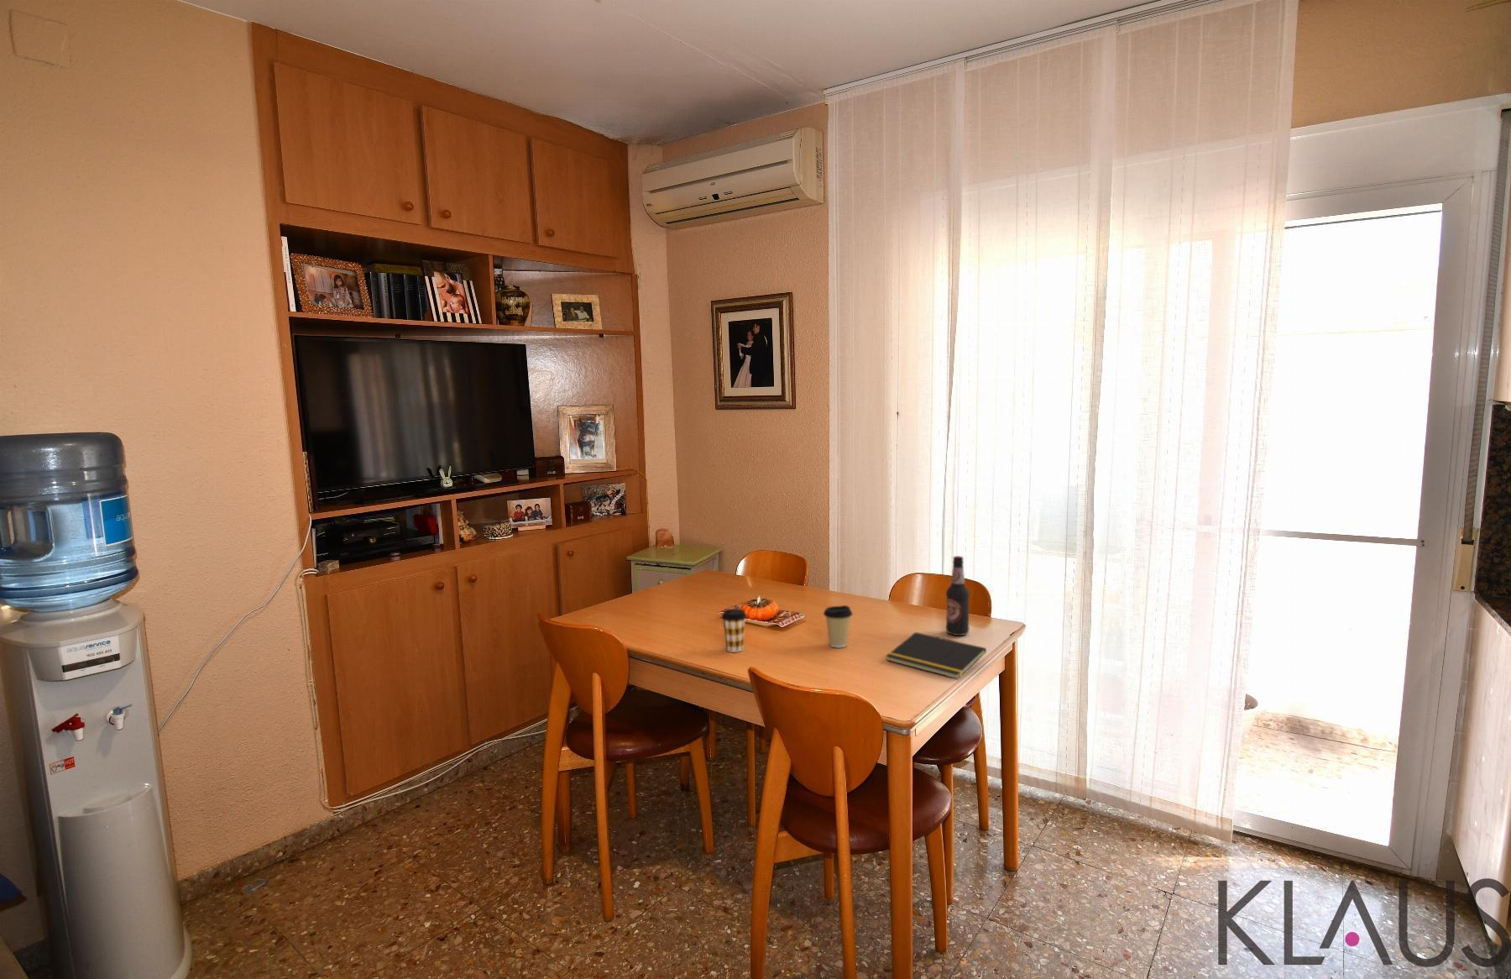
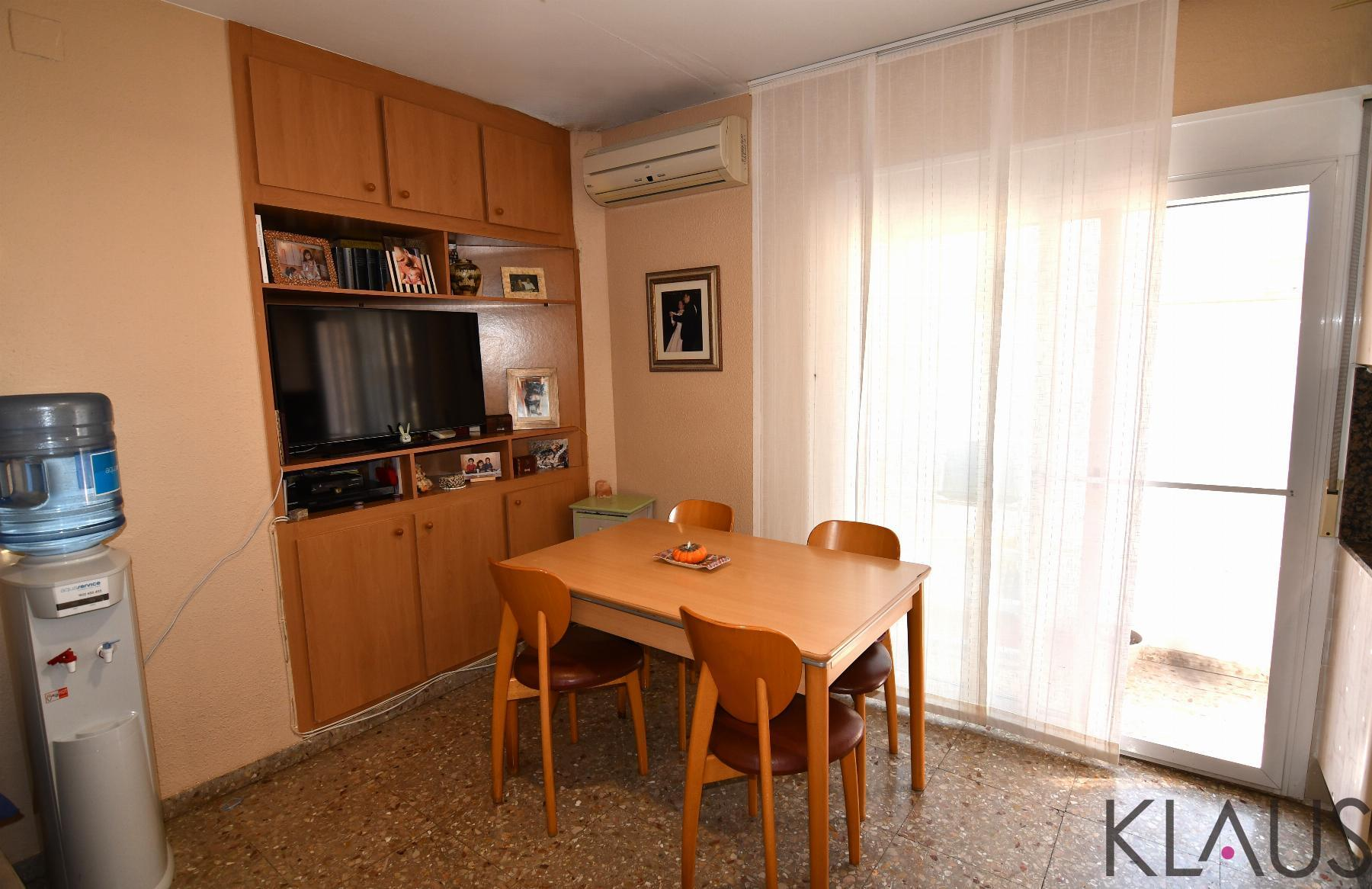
- coffee cup (733, 631)
- coffee cup (838, 627)
- notepad (935, 654)
- bottle (957, 595)
